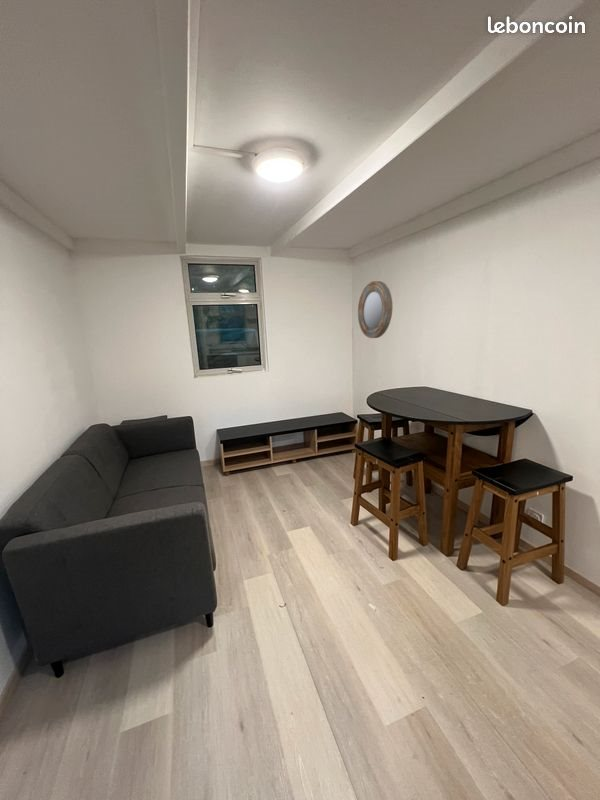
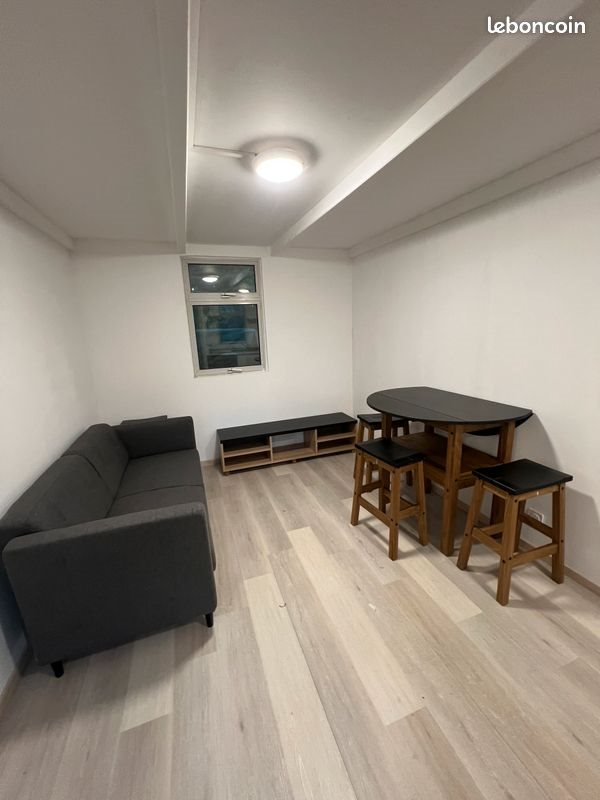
- home mirror (373, 310)
